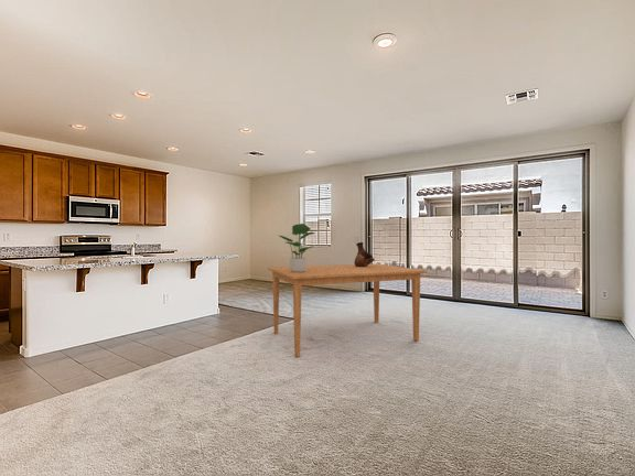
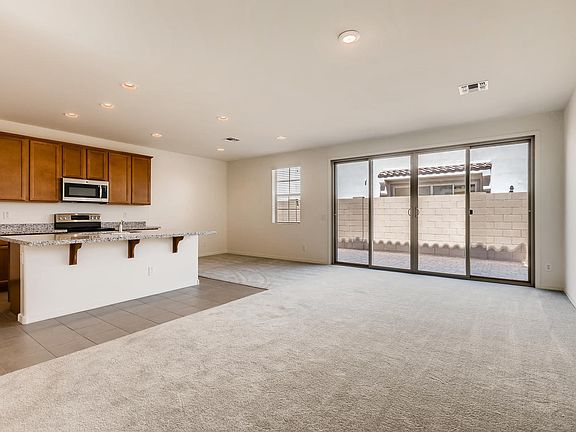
- potted plant (294, 247)
- dining table (343, 282)
- ceramic vessel (364, 253)
